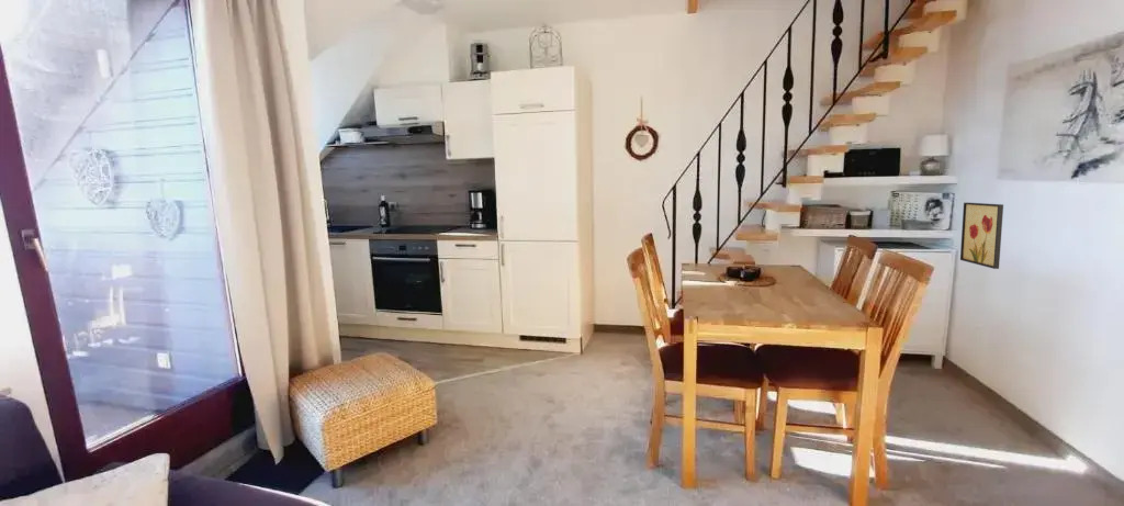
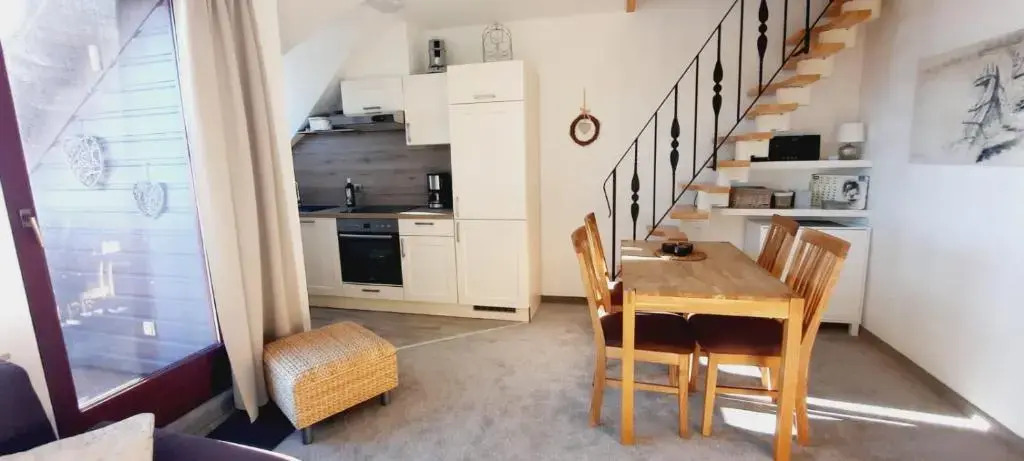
- wall art (981, 234)
